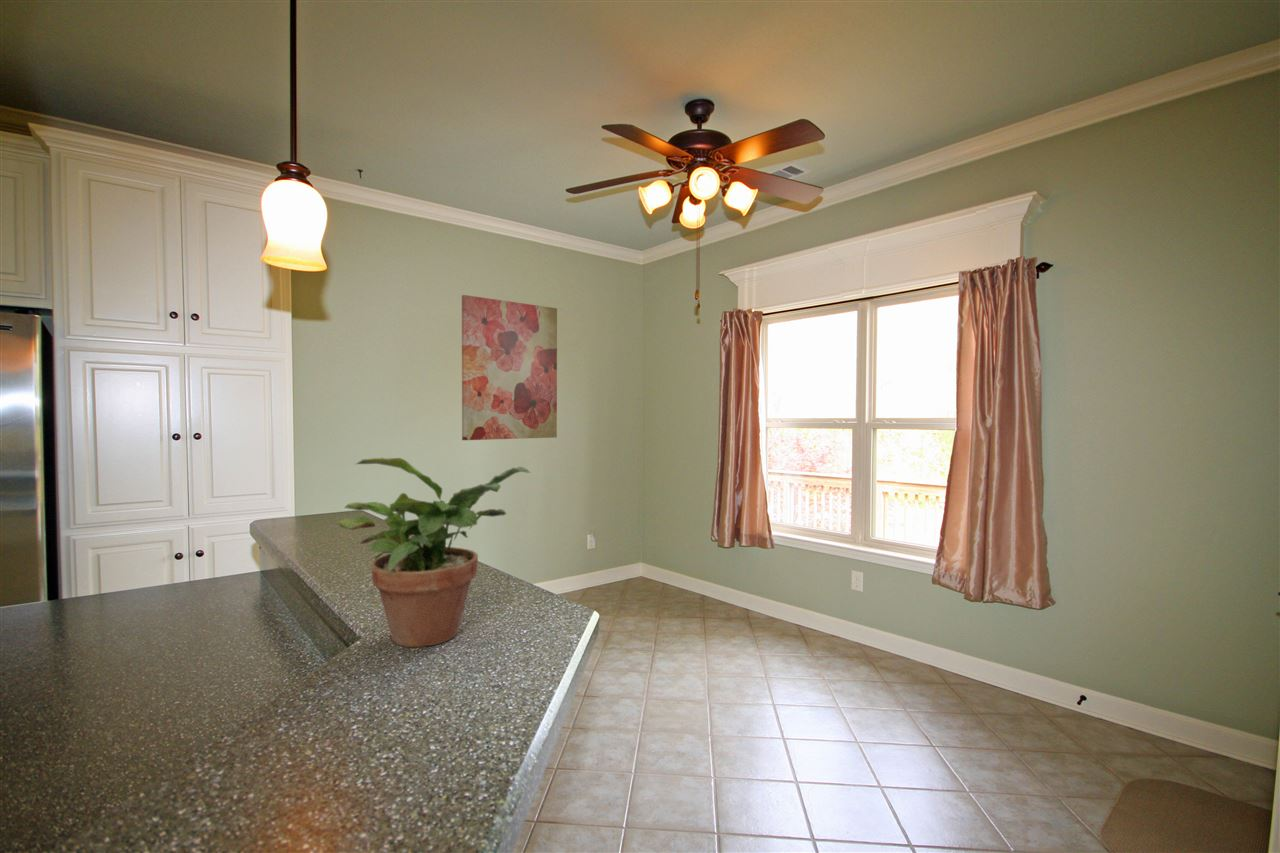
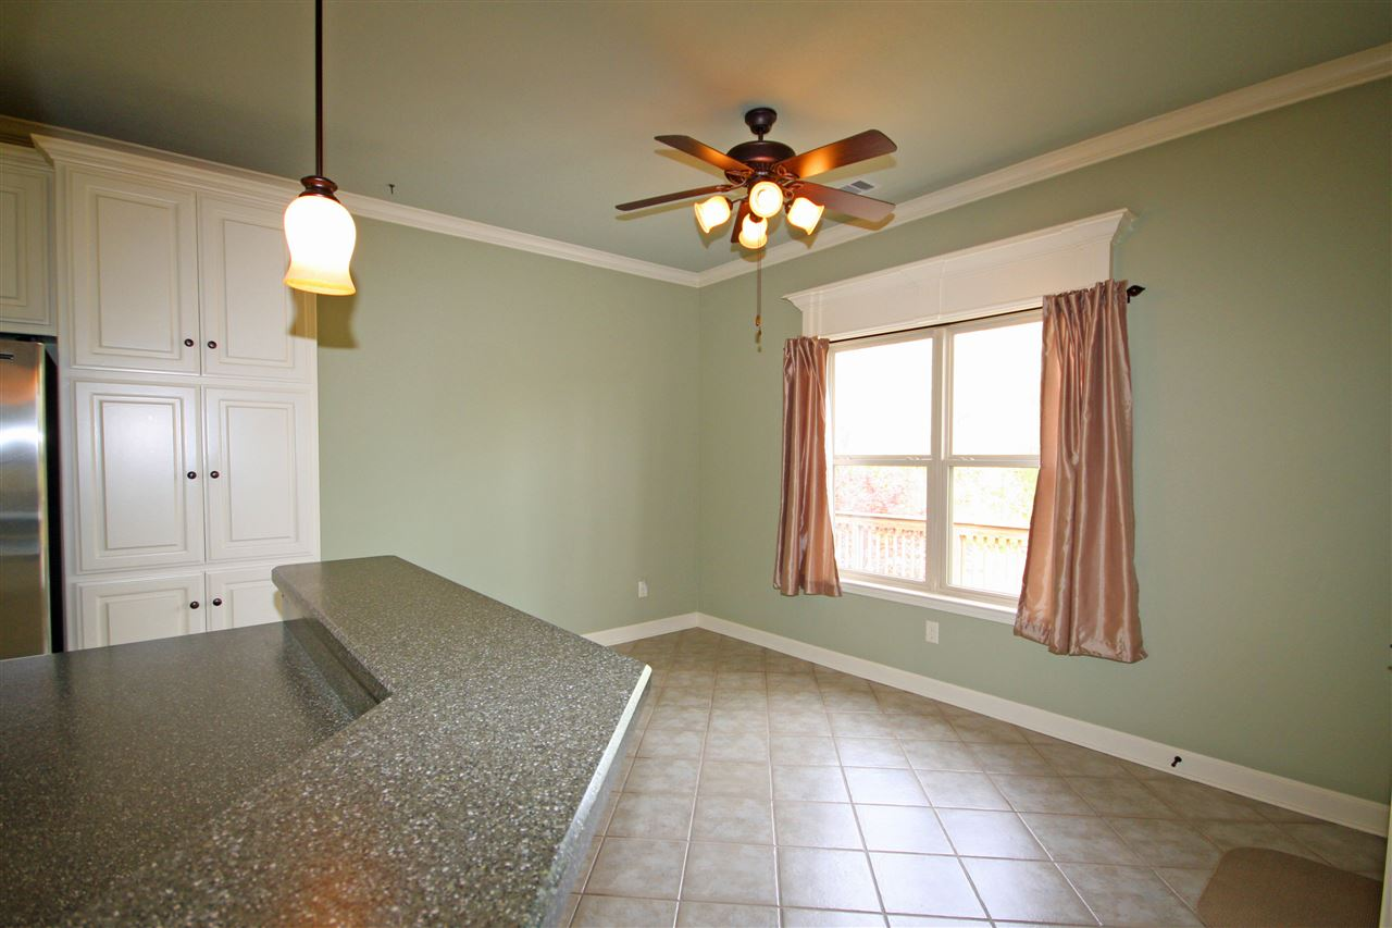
- wall art (512, 370)
- potted plant (443, 541)
